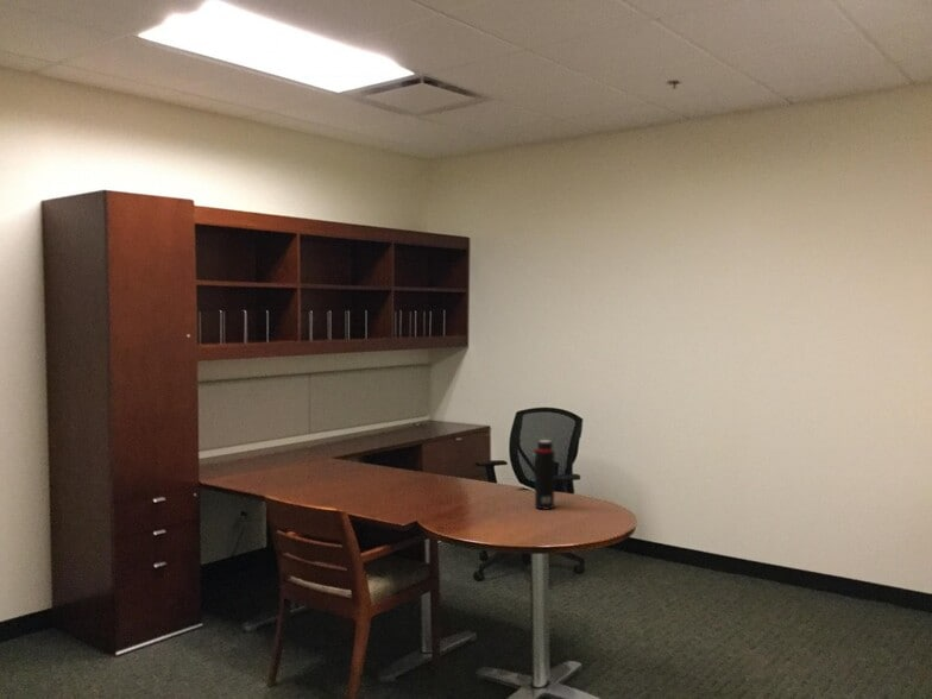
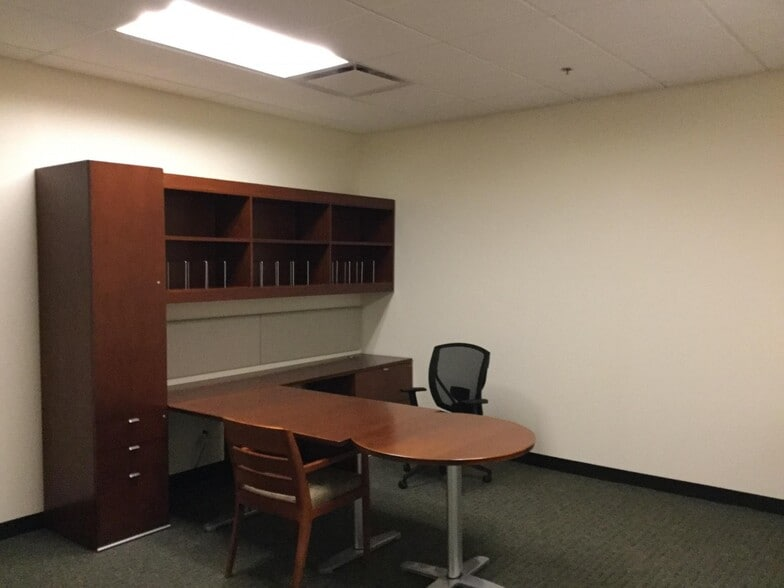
- water bottle (542, 473)
